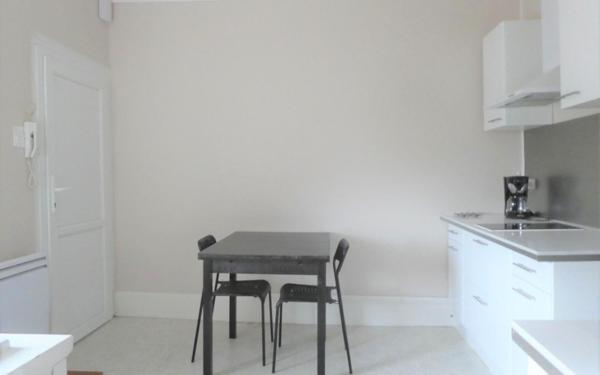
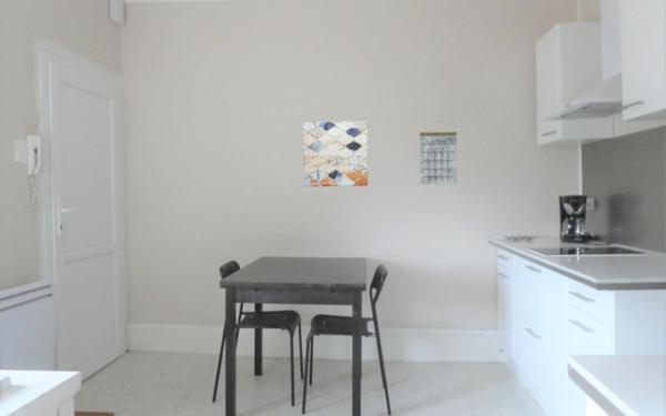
+ wall art (335, 153)
+ calendar (437, 152)
